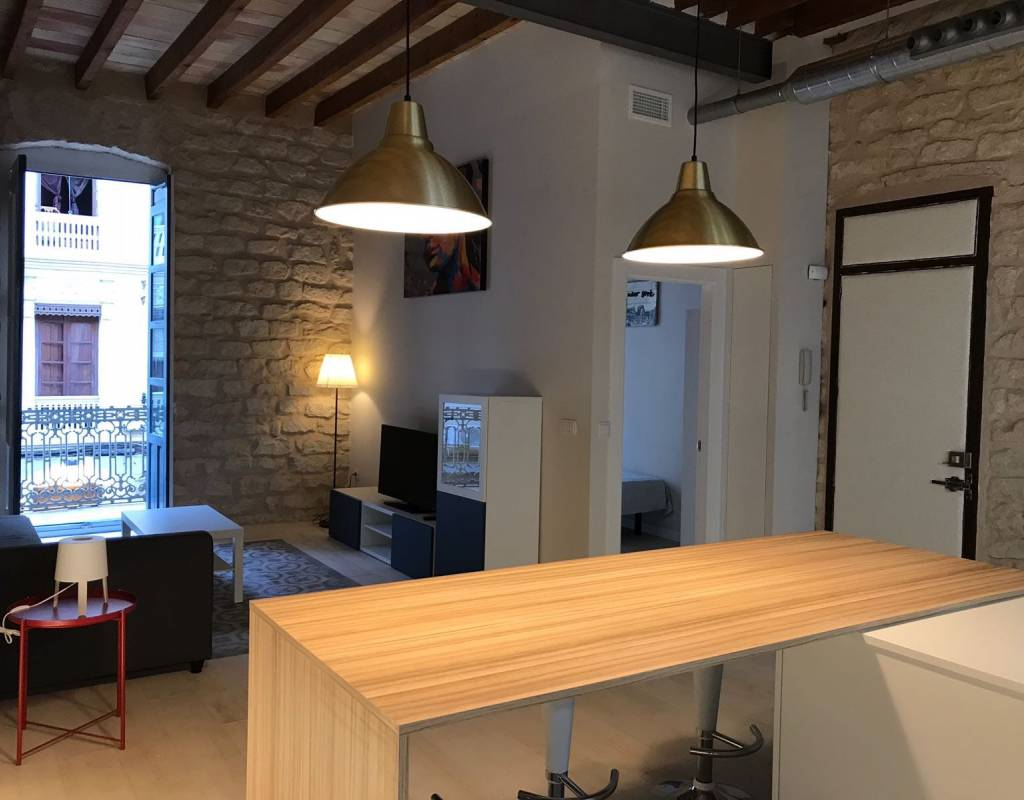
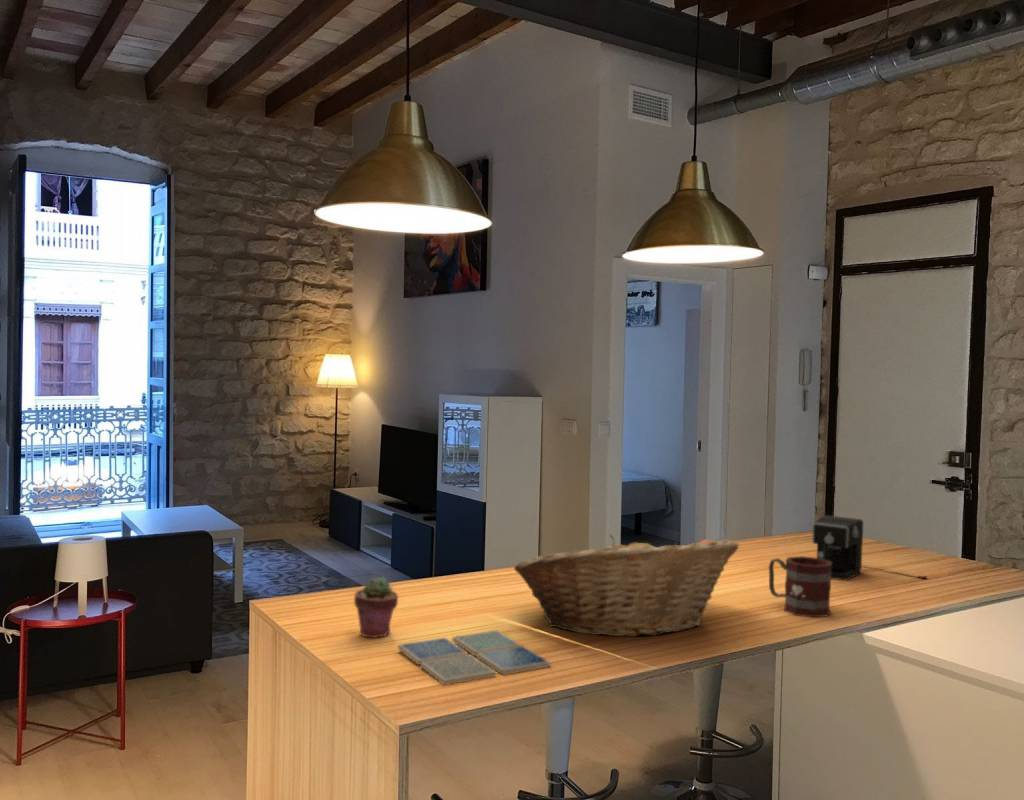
+ fruit basket (626, 575)
+ coffee maker (861, 550)
+ potted succulent (376, 605)
+ drink coaster (472, 654)
+ mug (798, 584)
